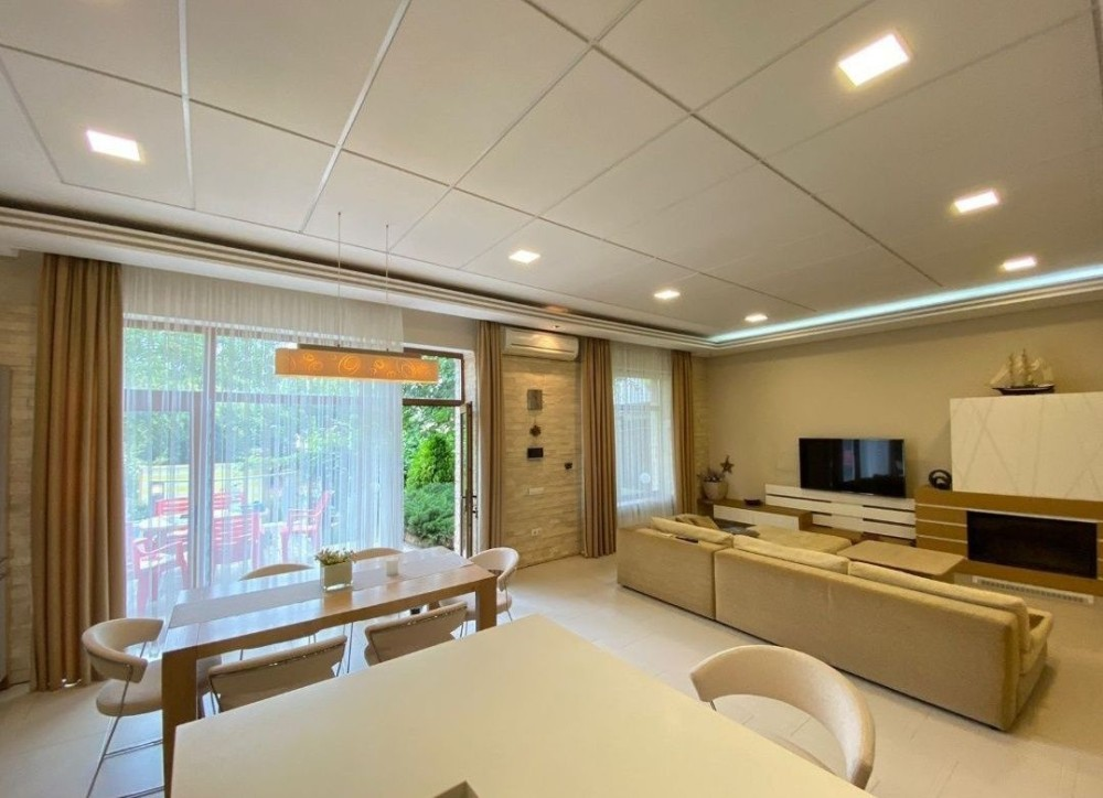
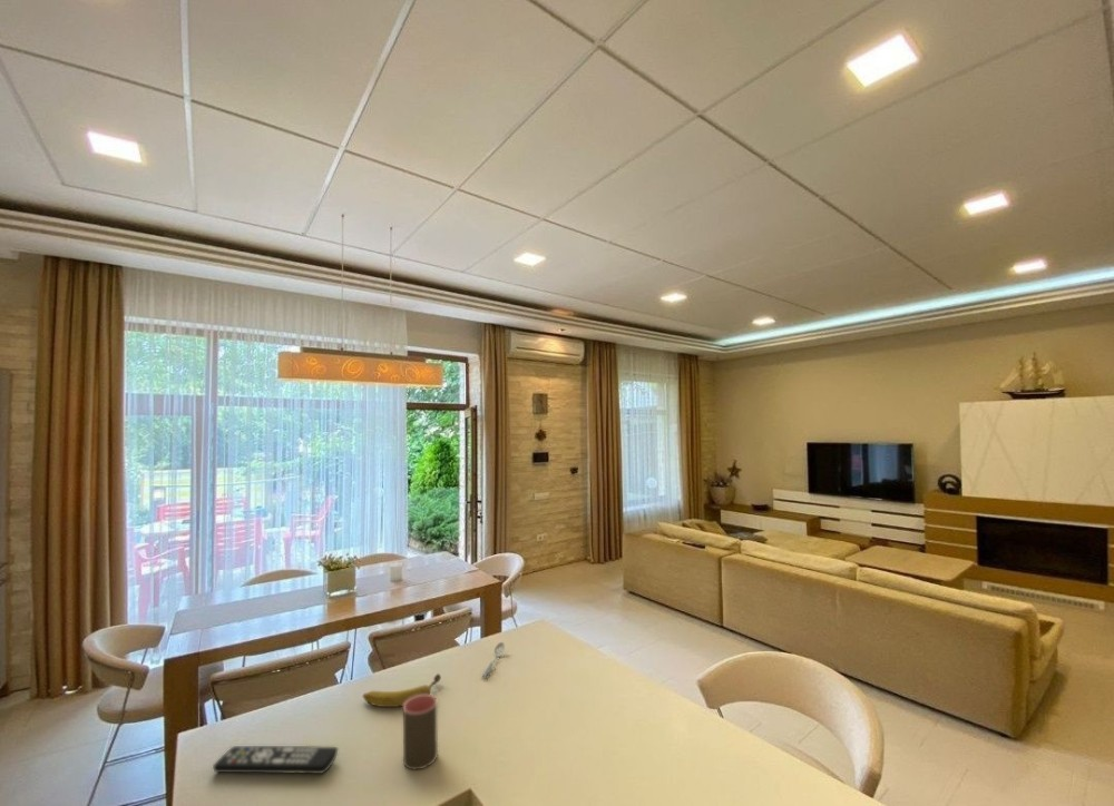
+ fruit (401, 690)
+ spoon (494, 660)
+ remote control (276, 759)
+ cup (420, 730)
